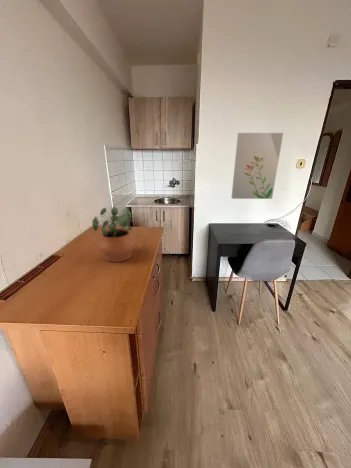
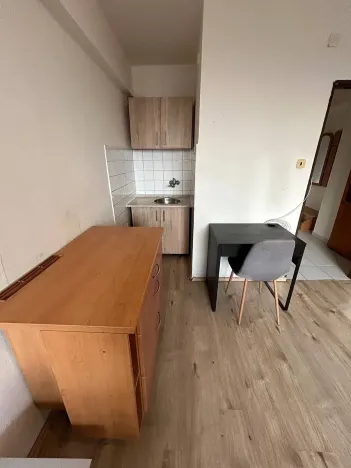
- wall art (255, 167)
- potted plant (116, 231)
